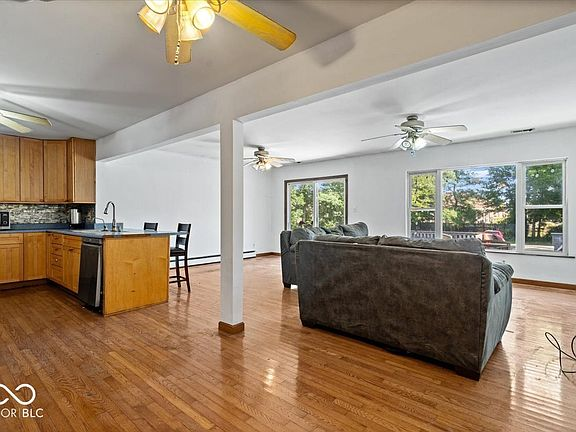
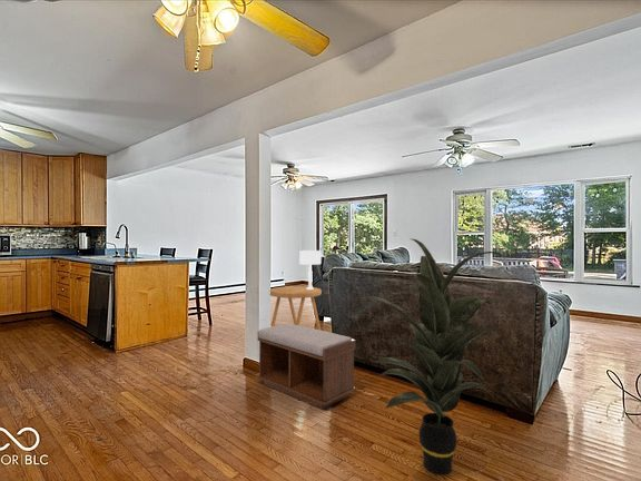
+ indoor plant (433, 350)
+ bench (304, 361)
+ table lamp (309, 269)
+ side table (294, 311)
